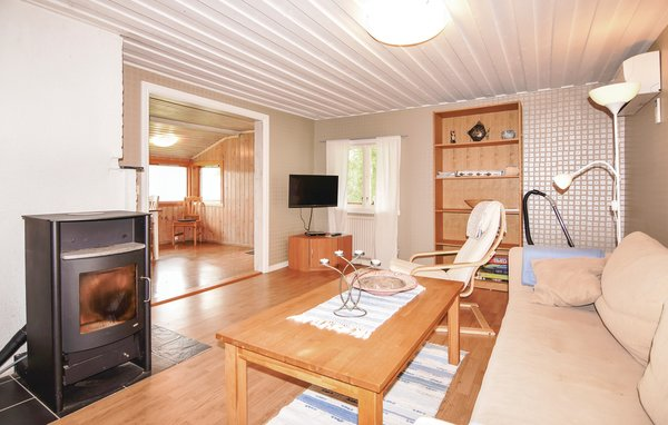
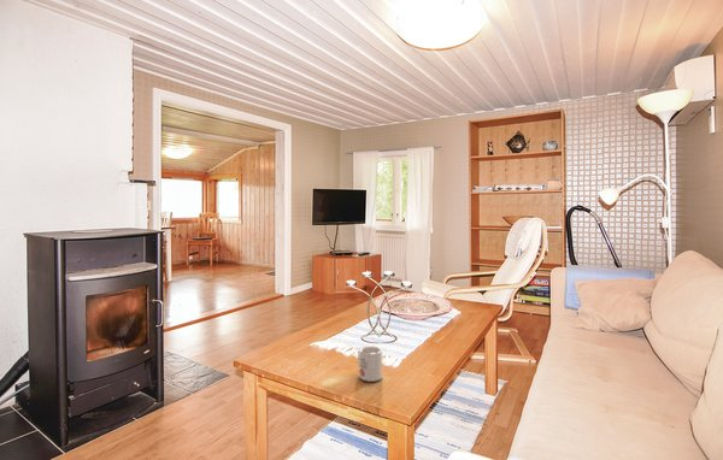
+ mug (368, 361)
